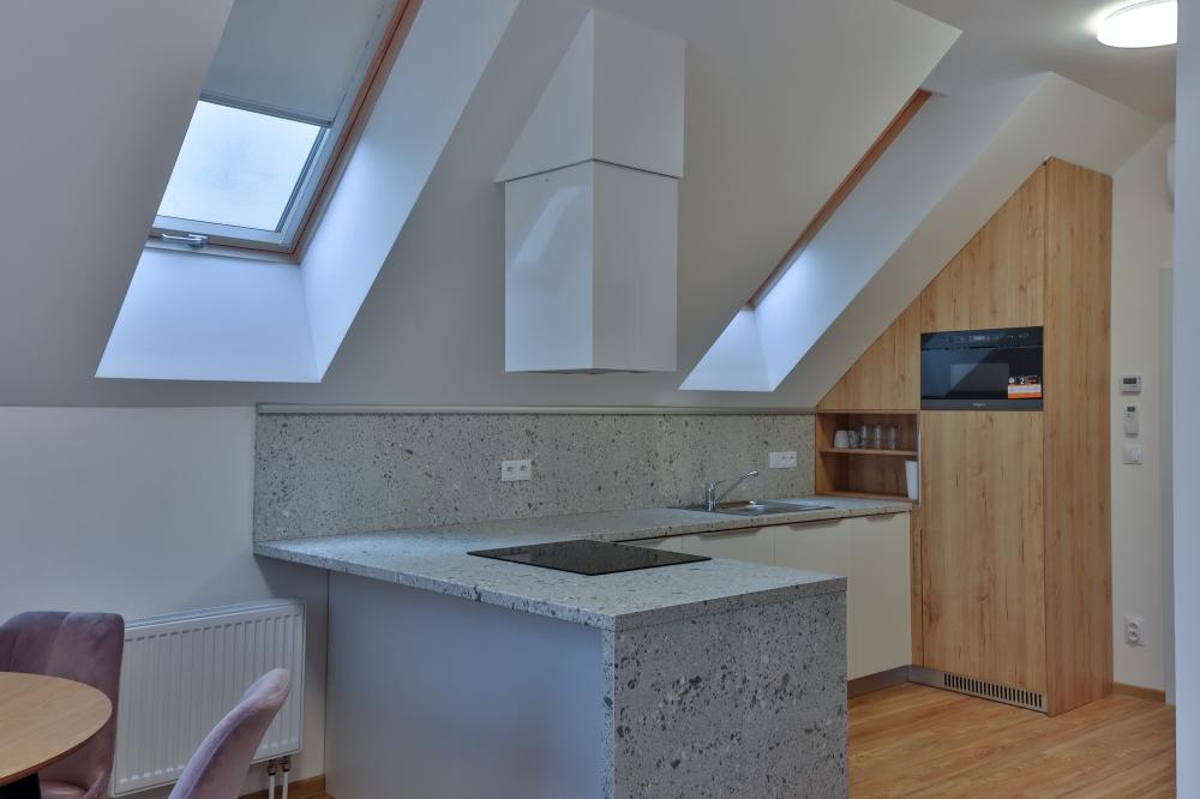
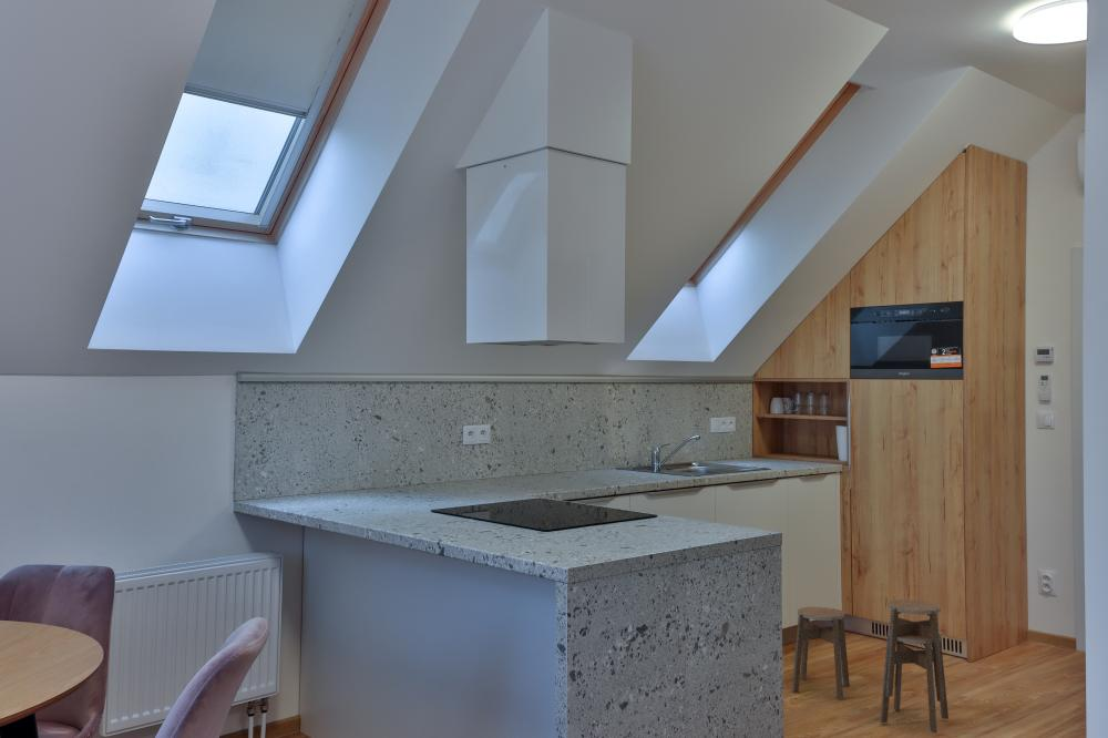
+ stool (845, 649)
